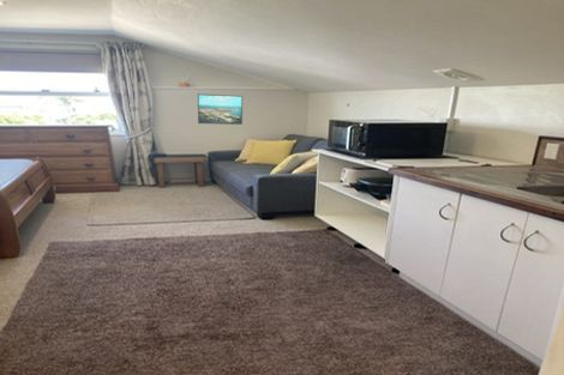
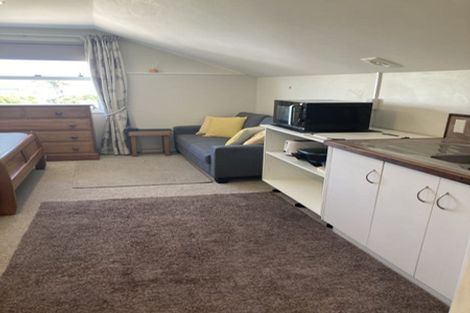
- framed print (220, 109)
